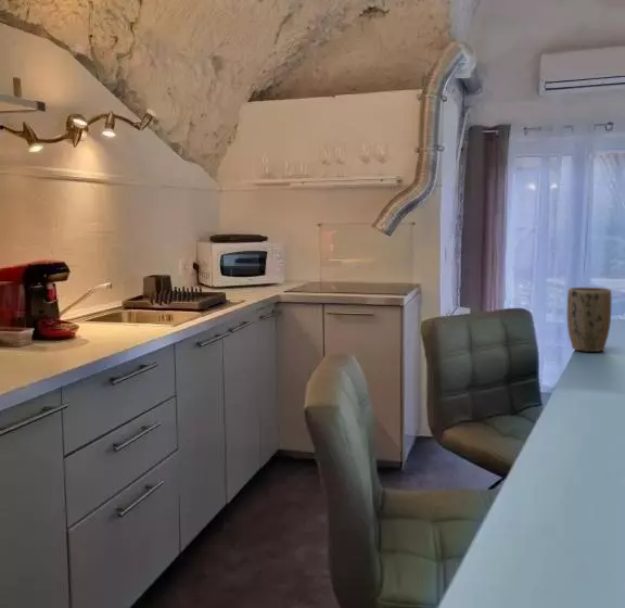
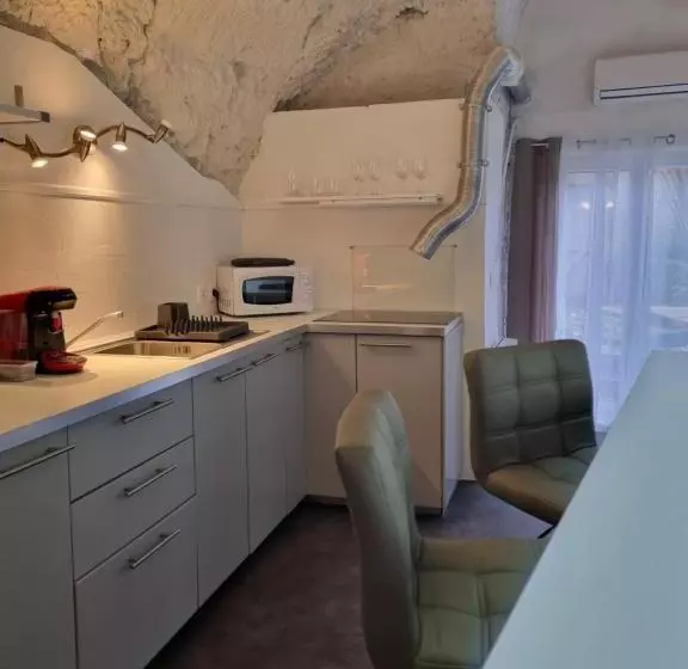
- plant pot (588, 318)
